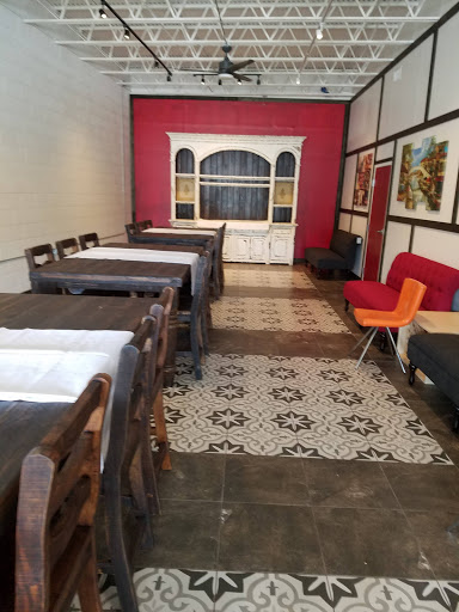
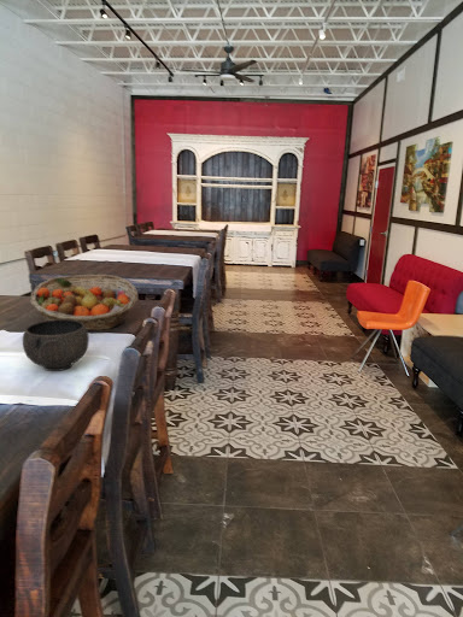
+ fruit basket (86, 301)
+ bowl (57, 346)
